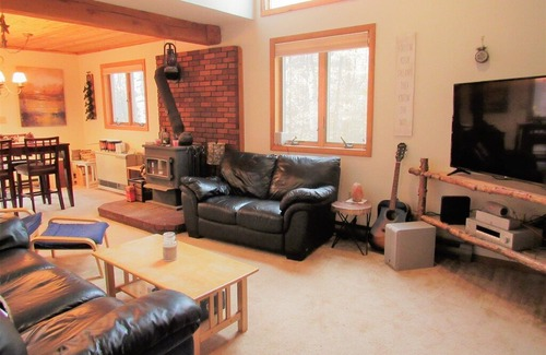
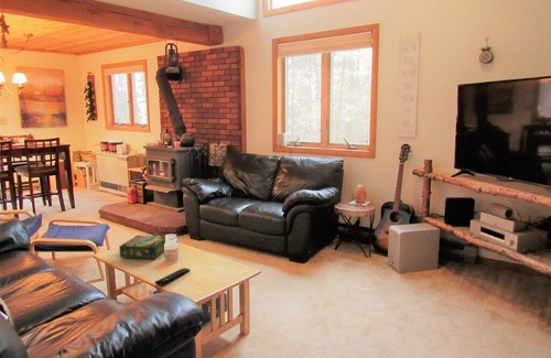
+ board game (145, 246)
+ remote control (173, 275)
